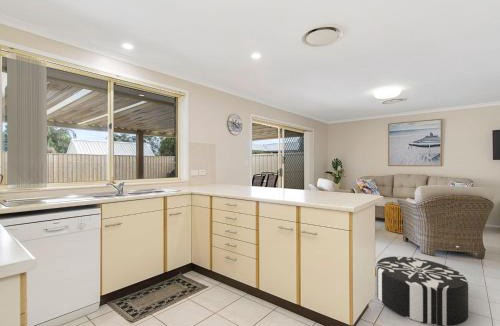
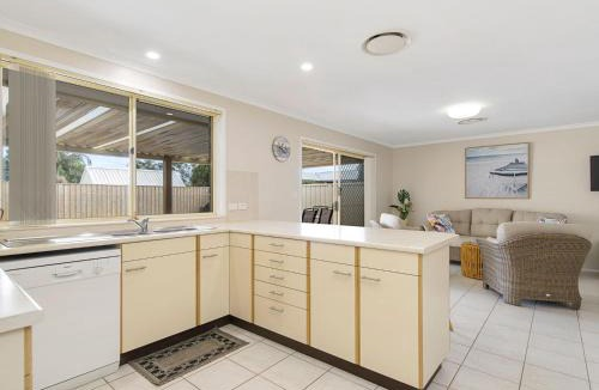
- pouf (418, 286)
